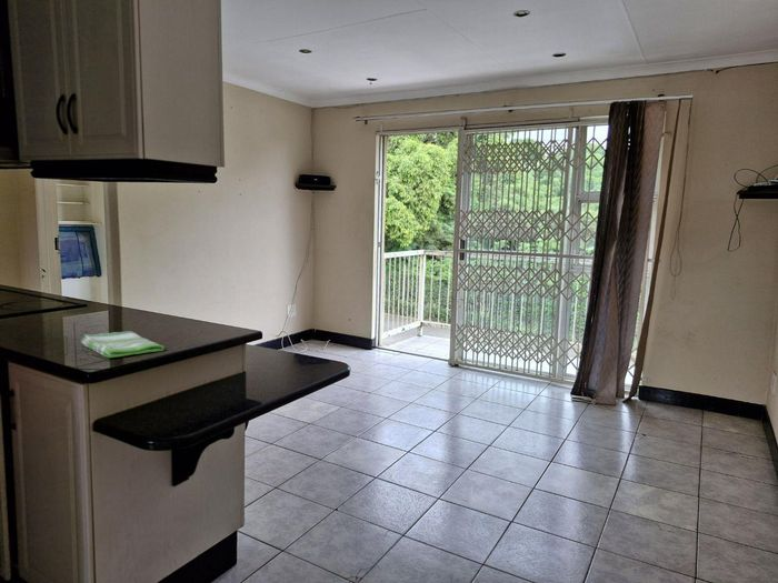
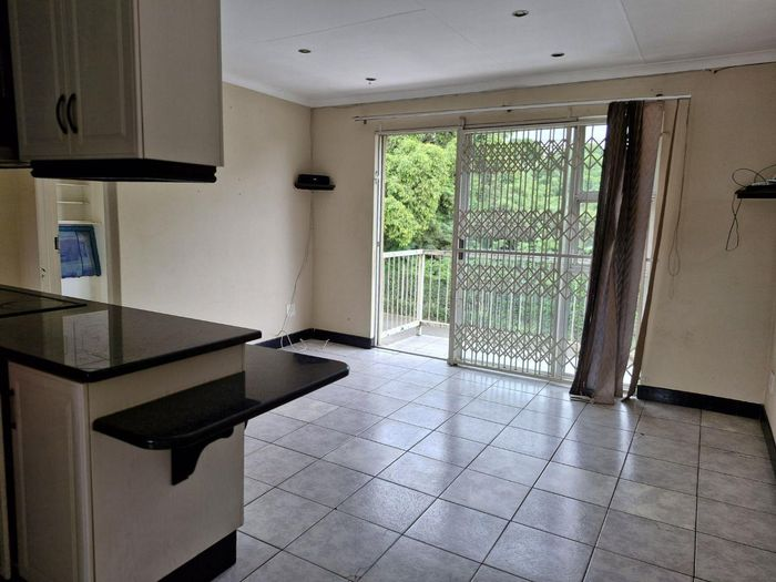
- dish towel (122, 342)
